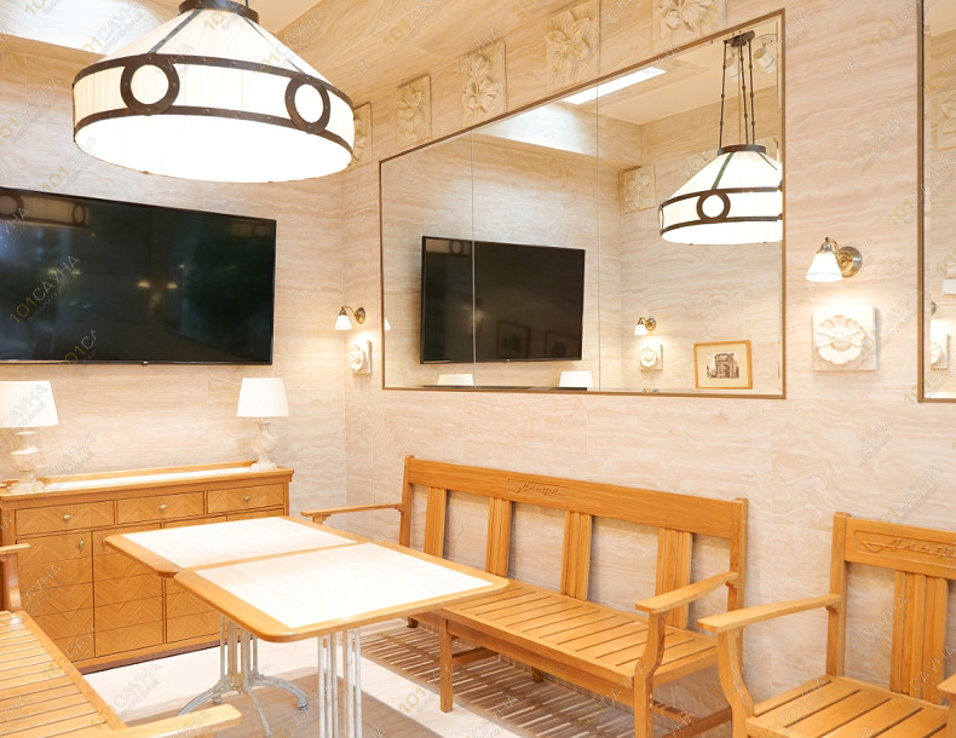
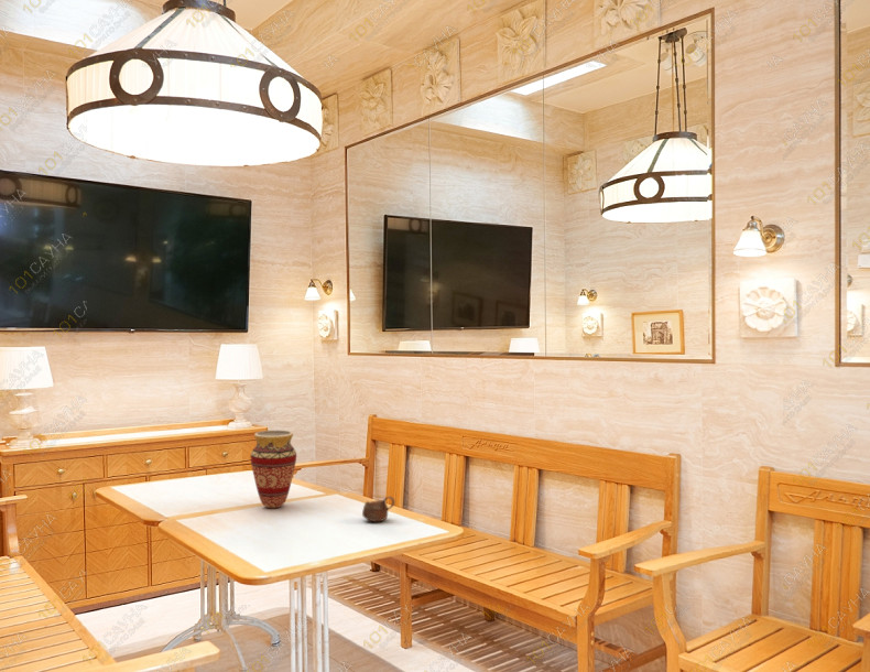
+ vase (273, 469)
+ cup (377, 508)
